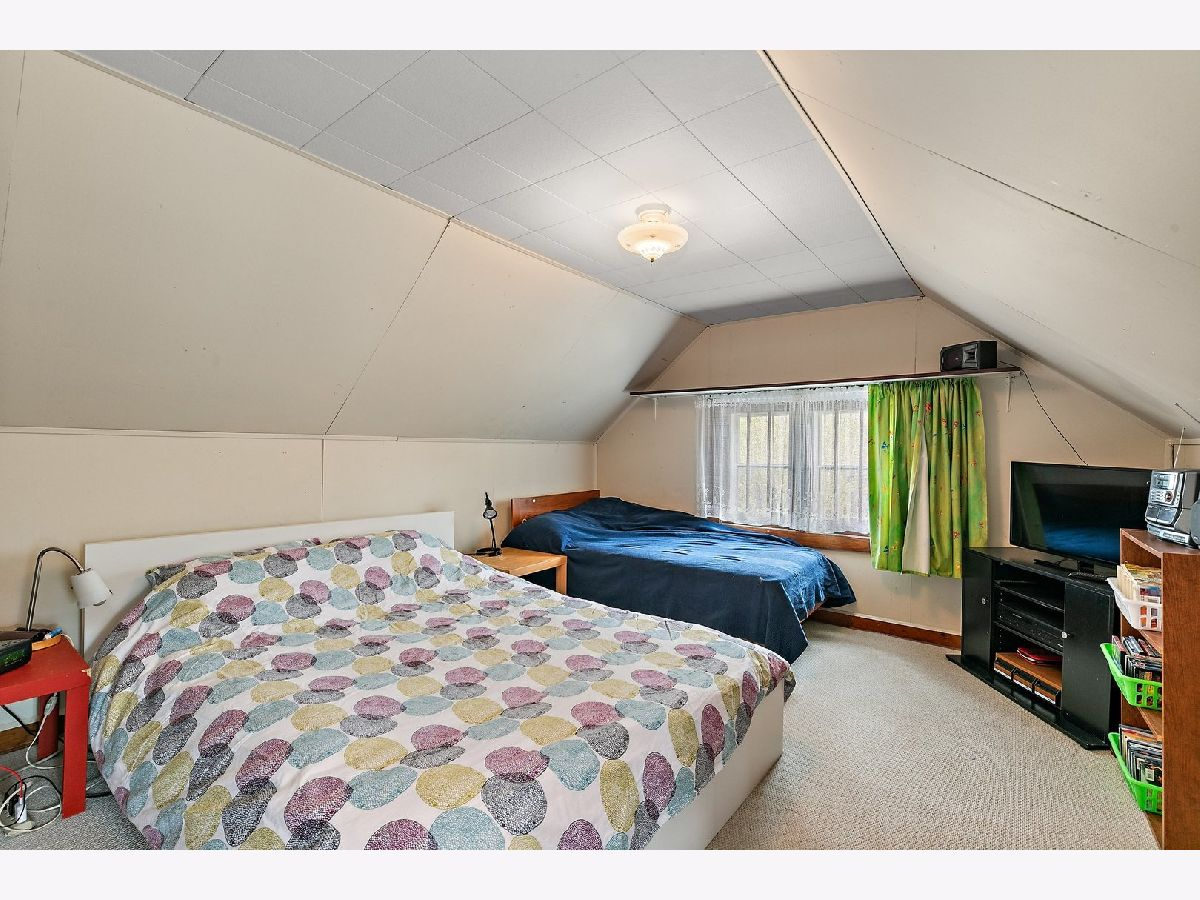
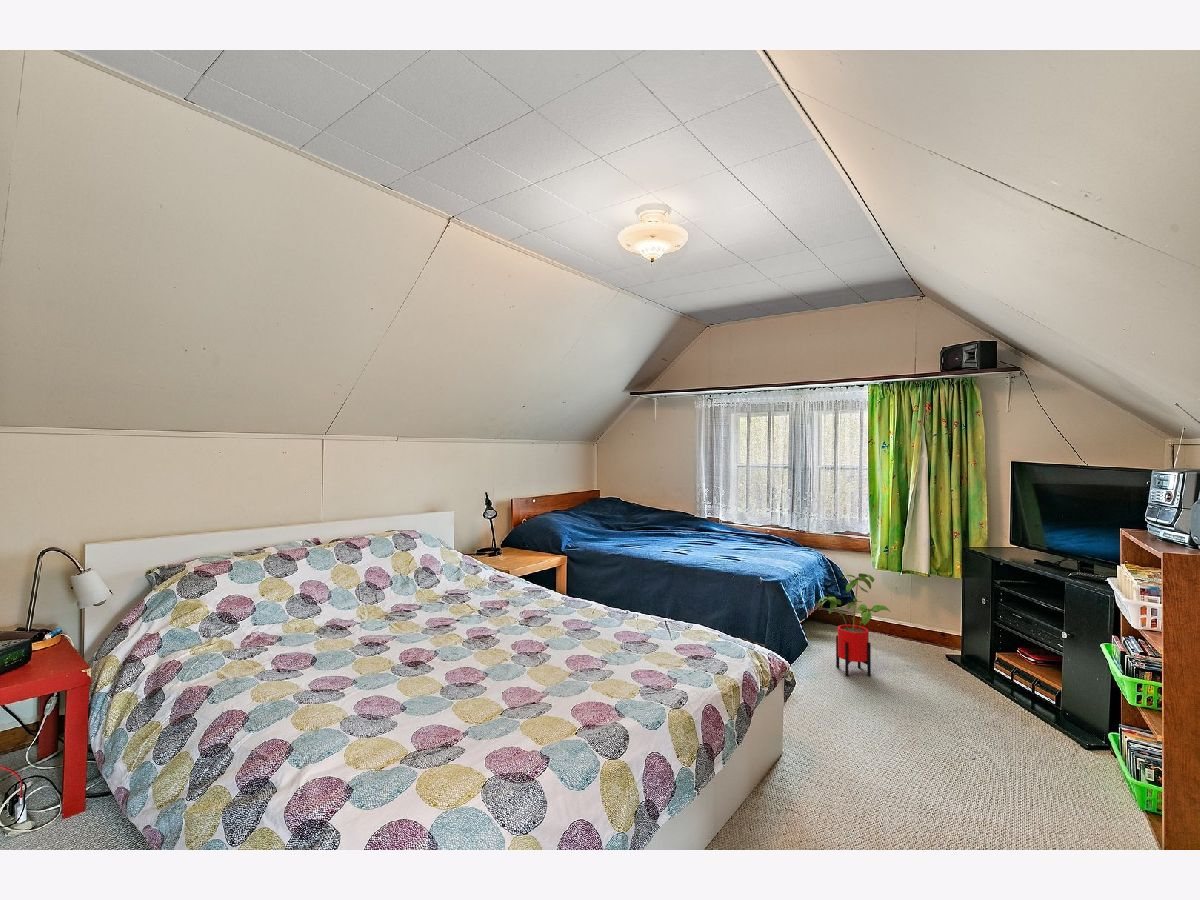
+ house plant (854, 621)
